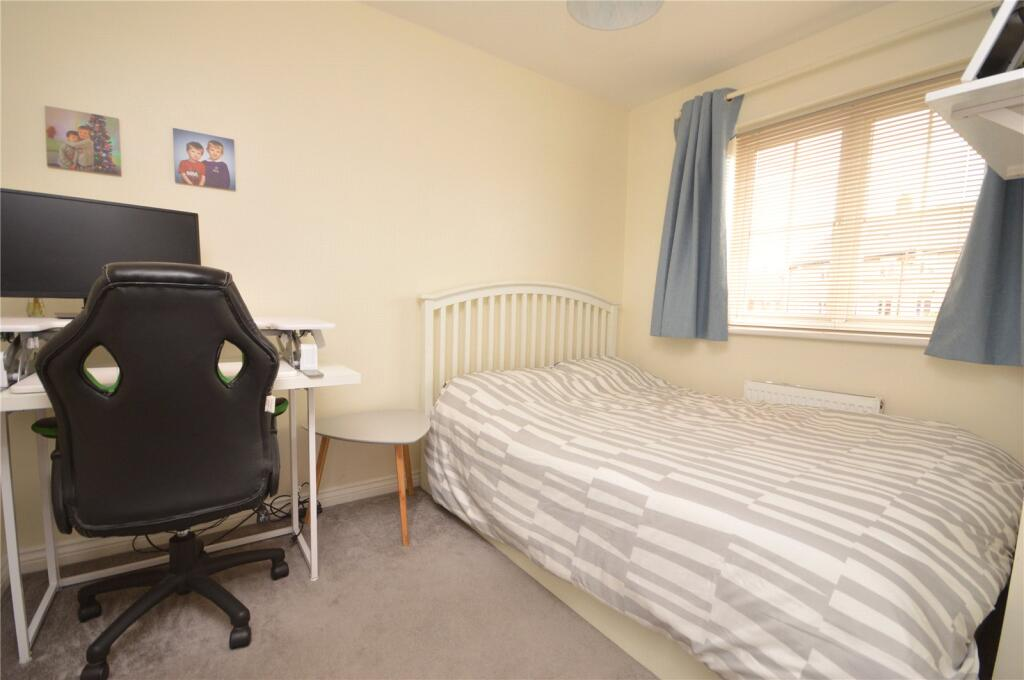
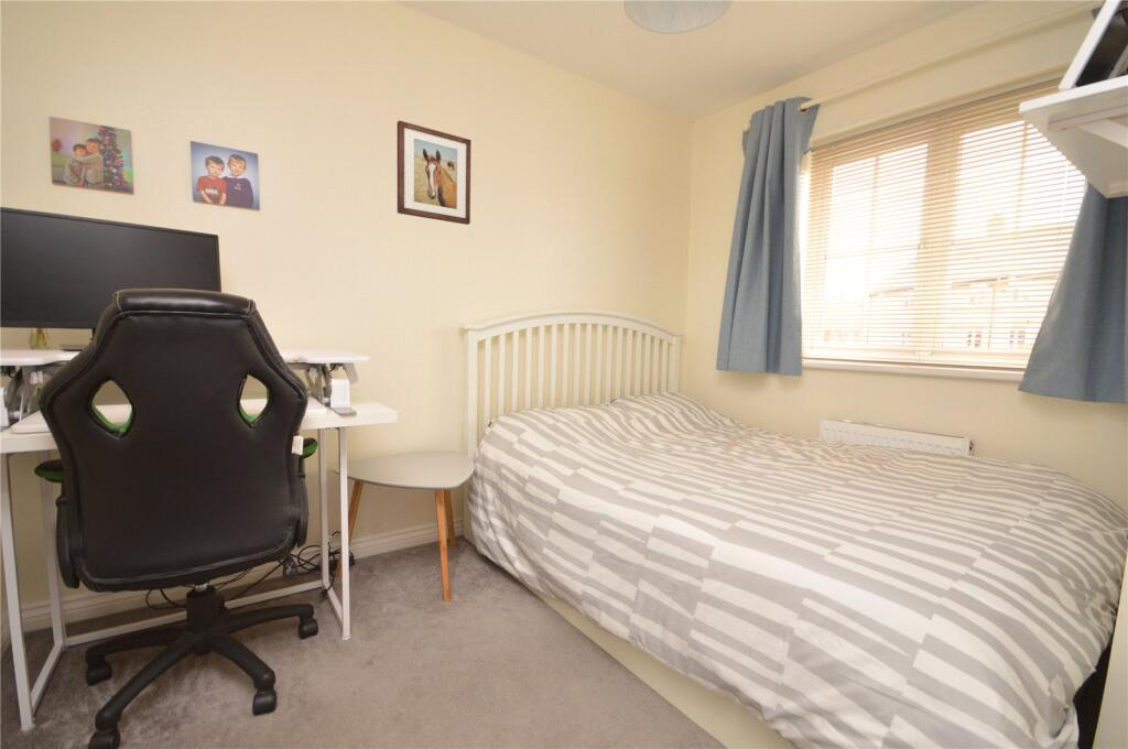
+ wall art (435, 175)
